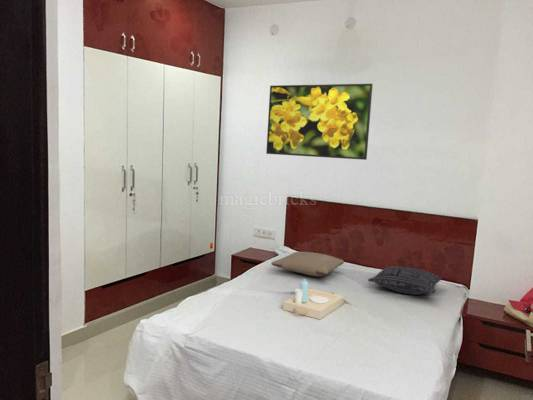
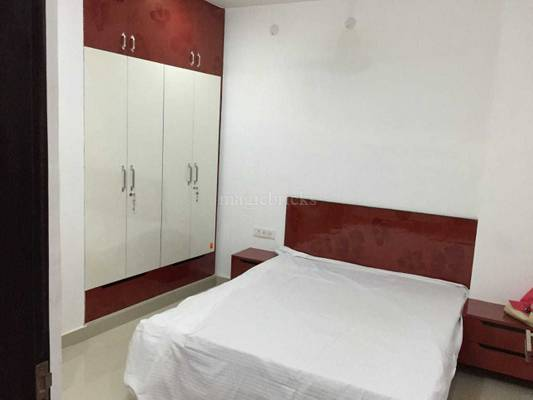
- pillow (309, 263)
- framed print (316, 120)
- pillow (406, 279)
- serving tray (315, 292)
